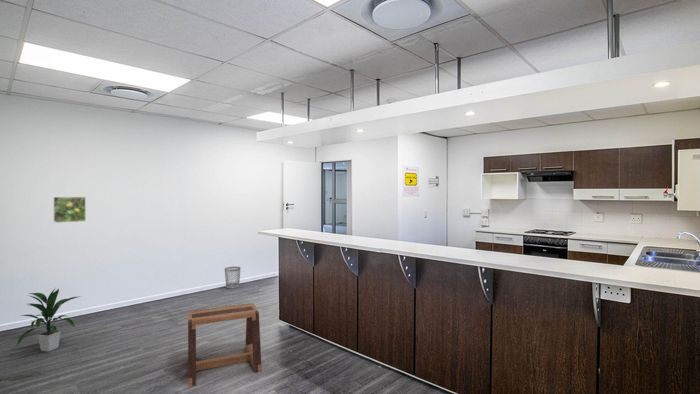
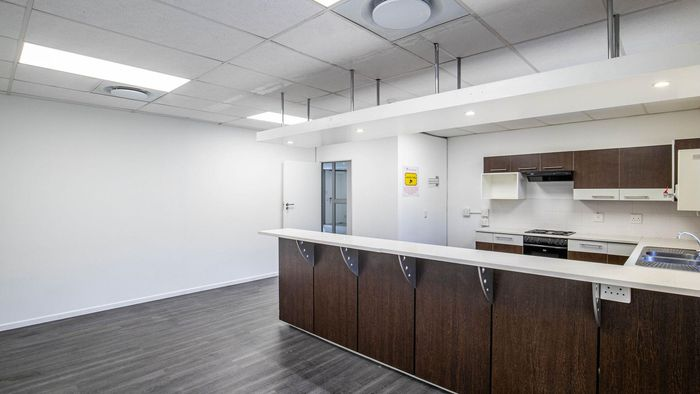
- stool (220, 321)
- indoor plant (46, 318)
- wastebasket (233, 277)
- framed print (69, 209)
